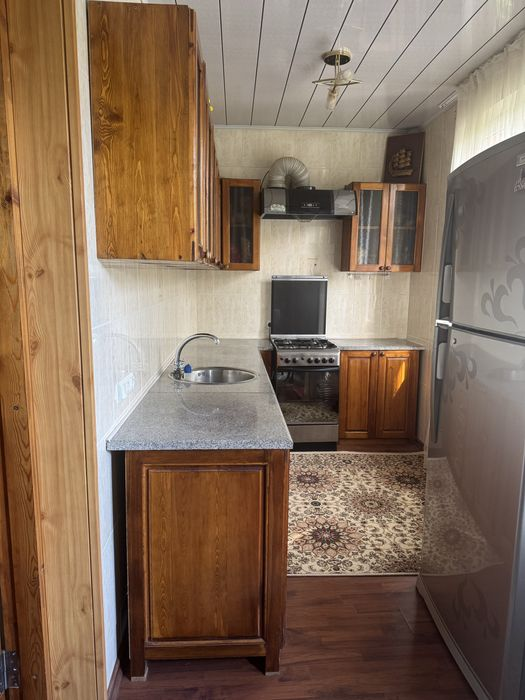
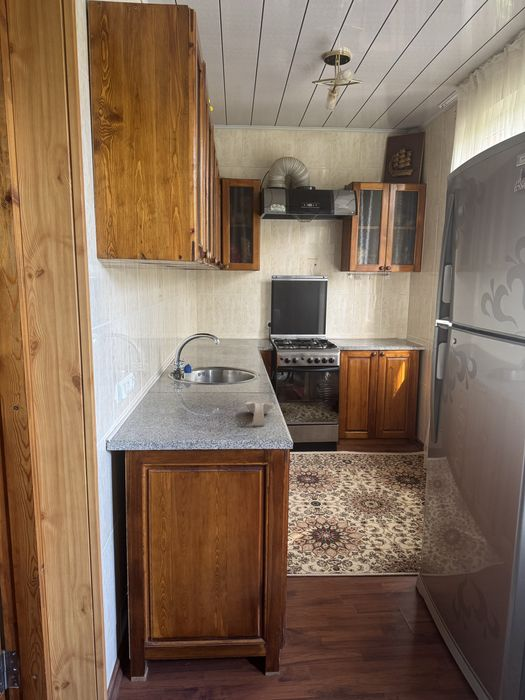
+ spoon rest (259, 408)
